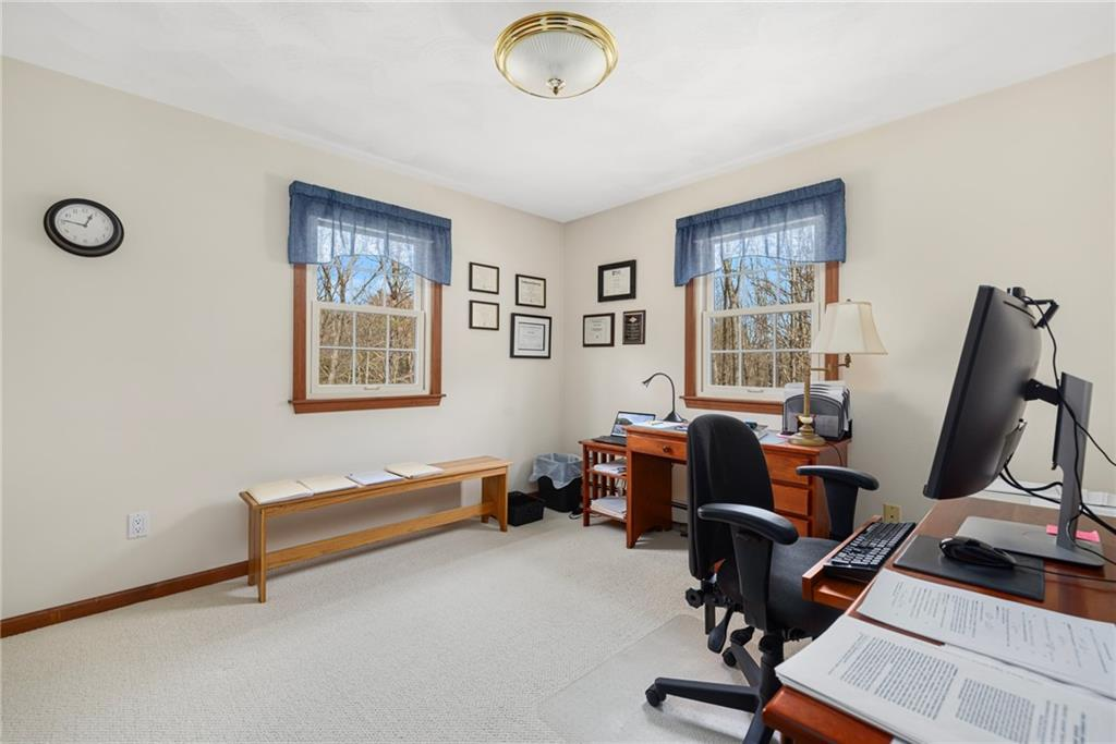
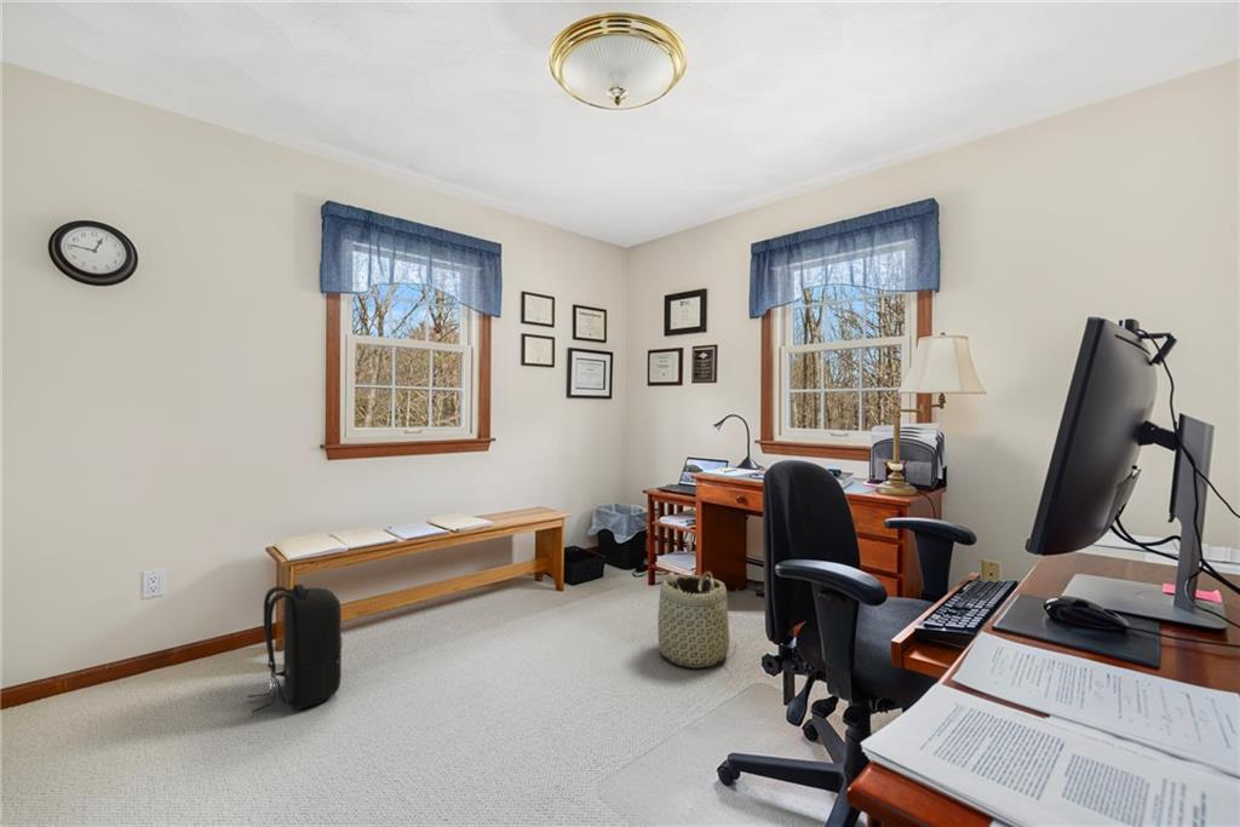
+ backpack (295, 641)
+ basket (695, 614)
